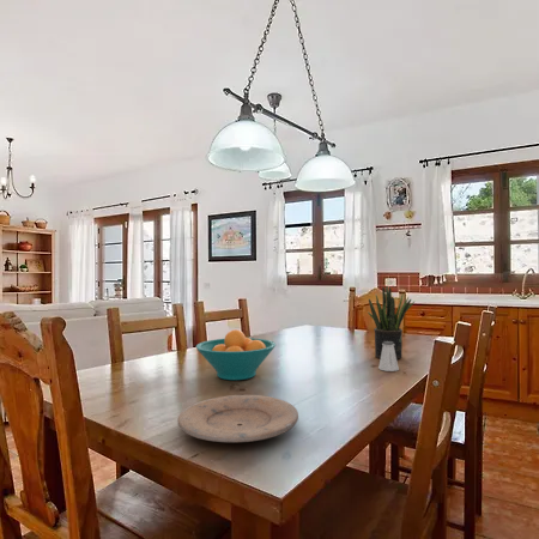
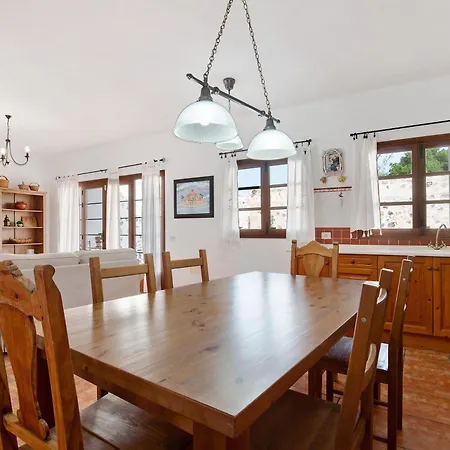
- plate (238, 420)
- saltshaker (388, 355)
- potted plant (392, 321)
- fruit bowl (236, 352)
